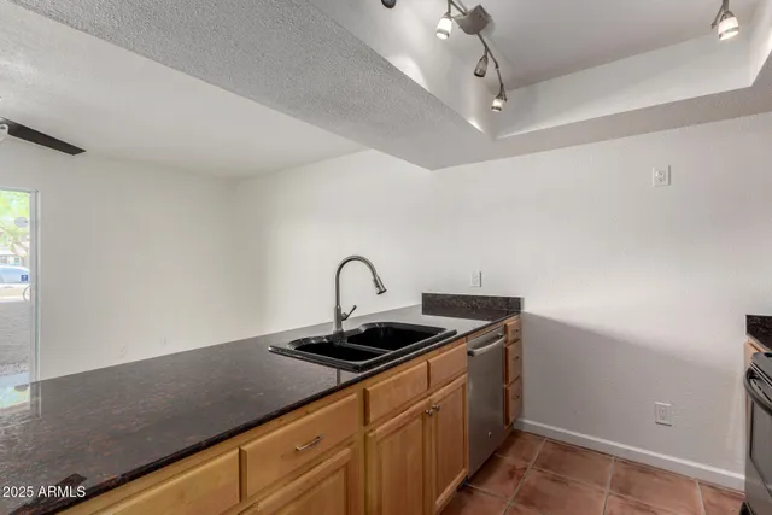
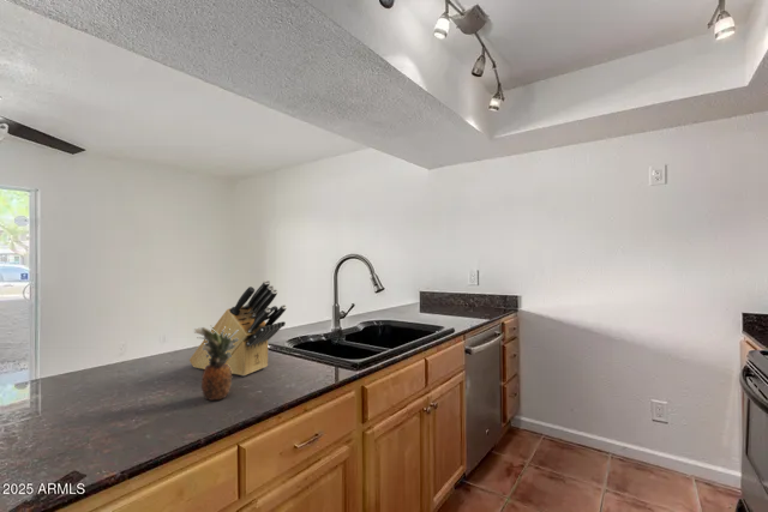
+ knife block (238, 324)
+ fruit (216, 360)
